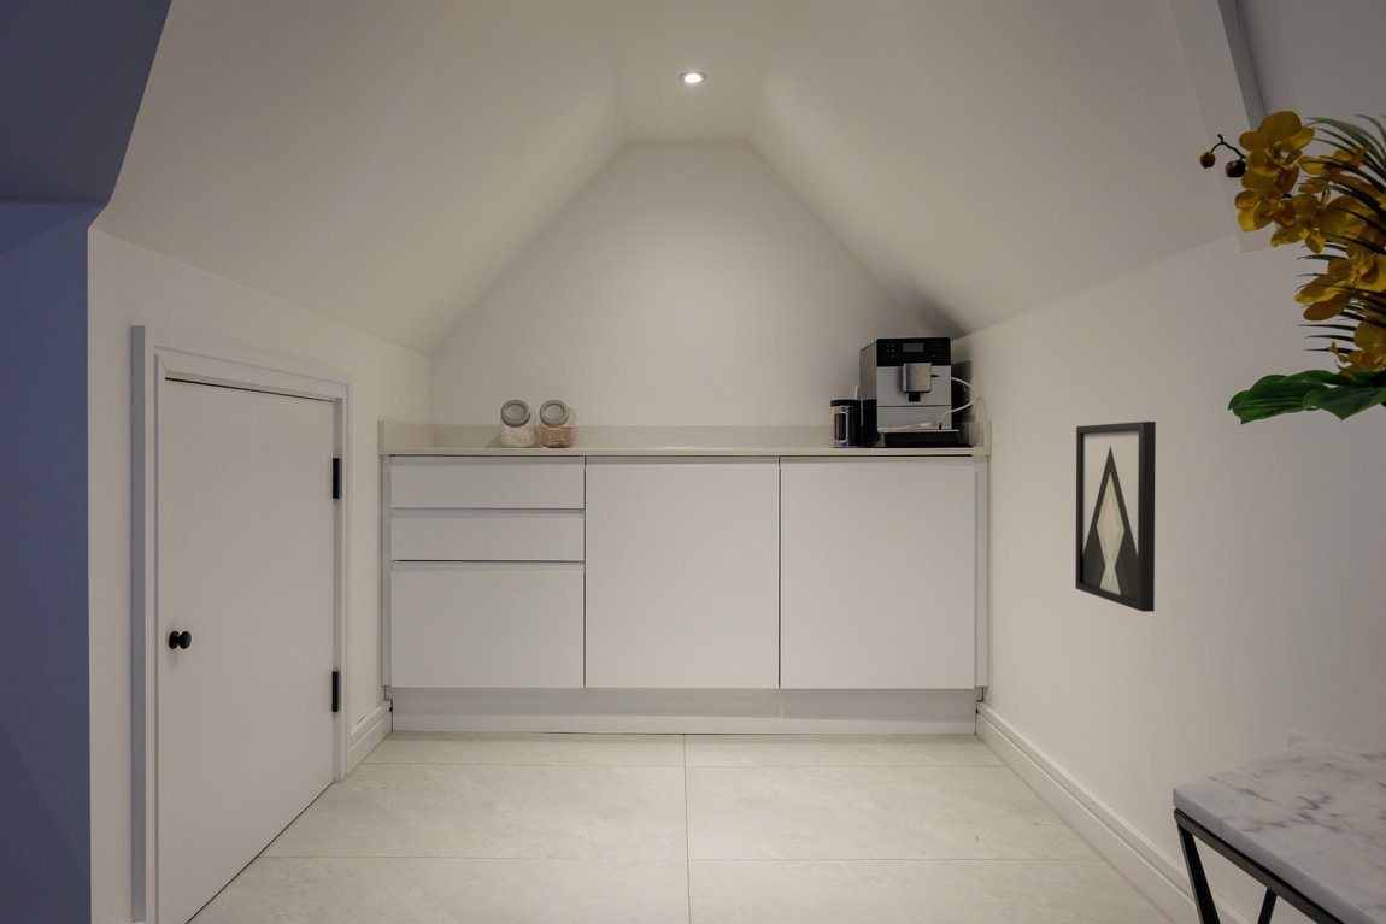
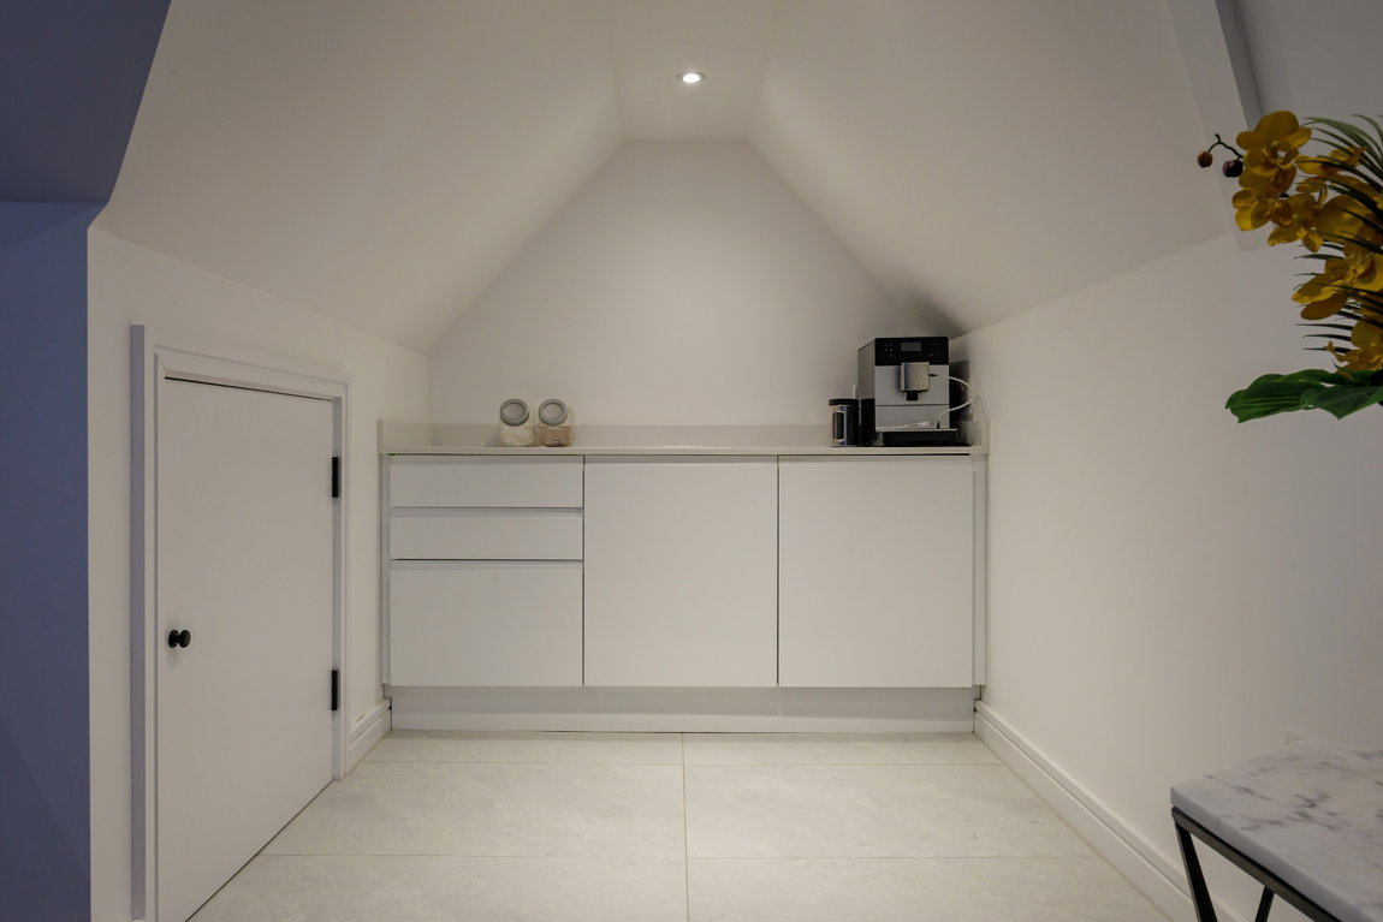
- wall art (1111, 511)
